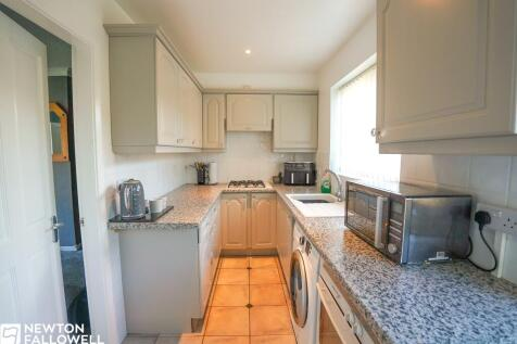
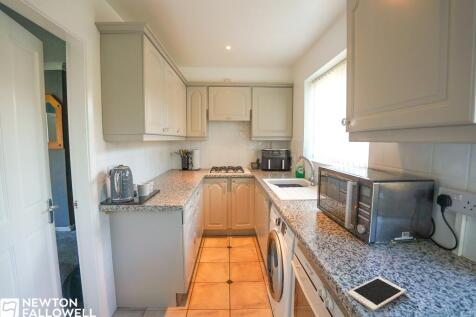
+ cell phone (376, 291)
